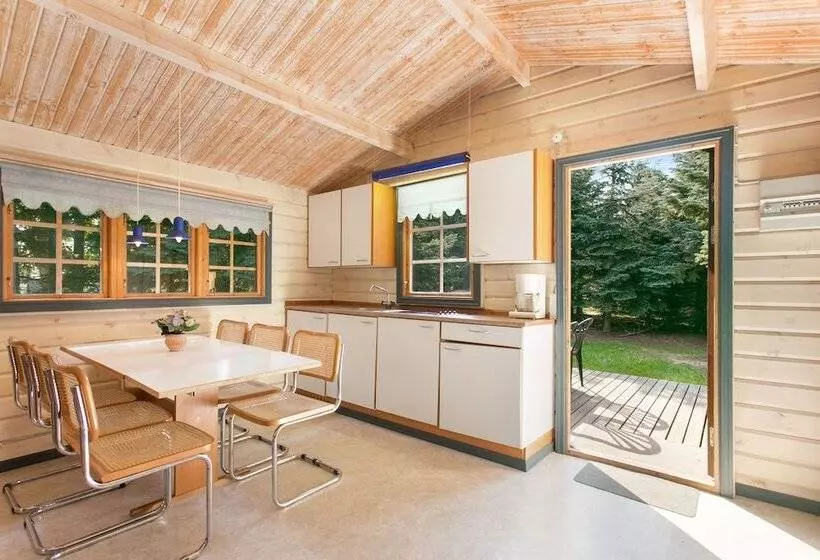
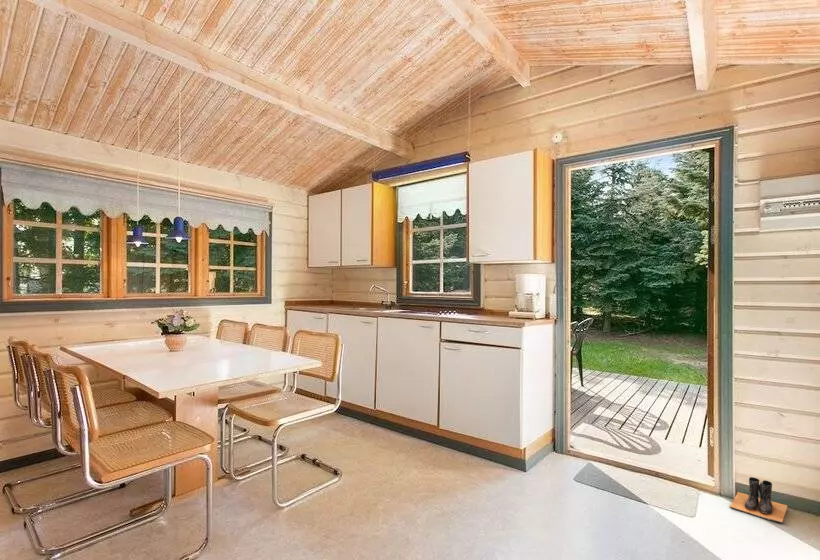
+ boots (758, 495)
